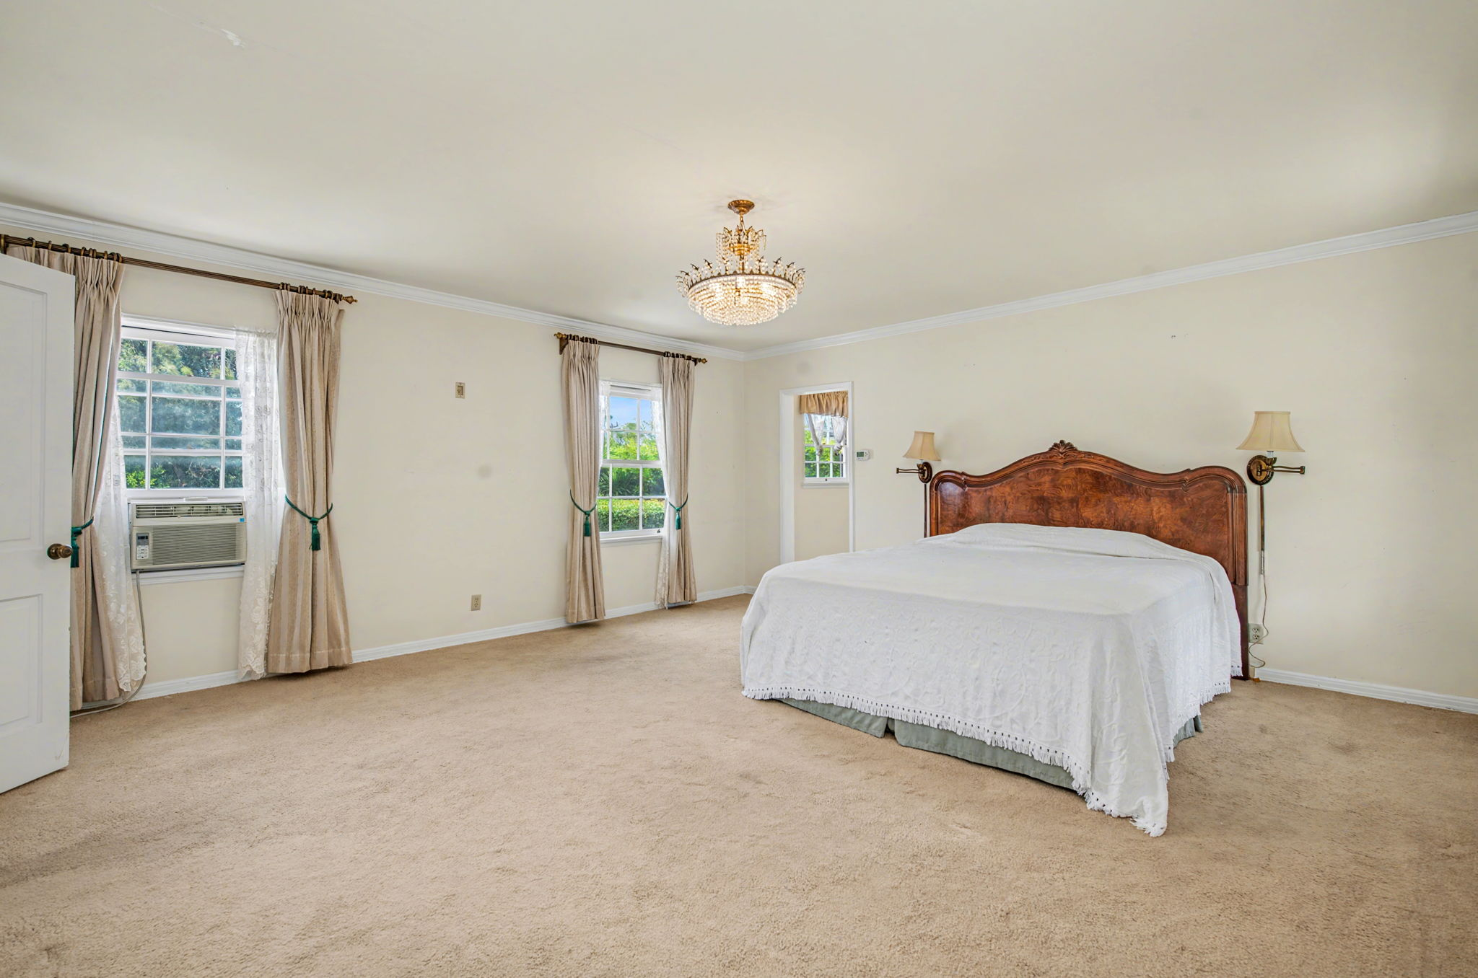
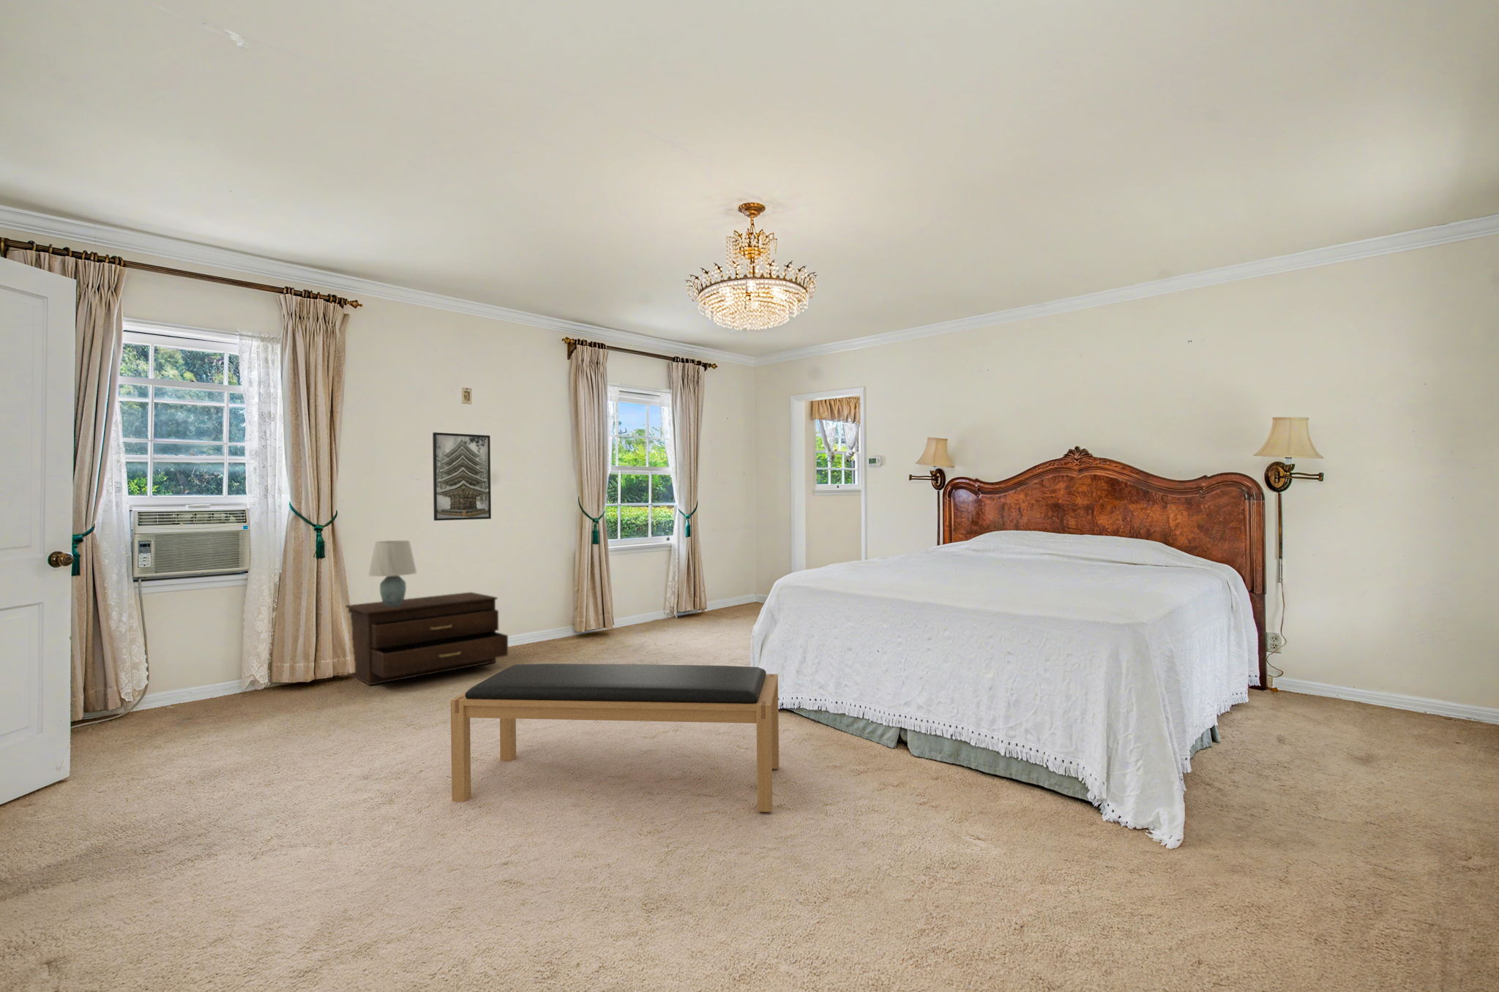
+ bench (623, 720)
+ drawer (431, 637)
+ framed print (463, 476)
+ table lamp (392, 572)
